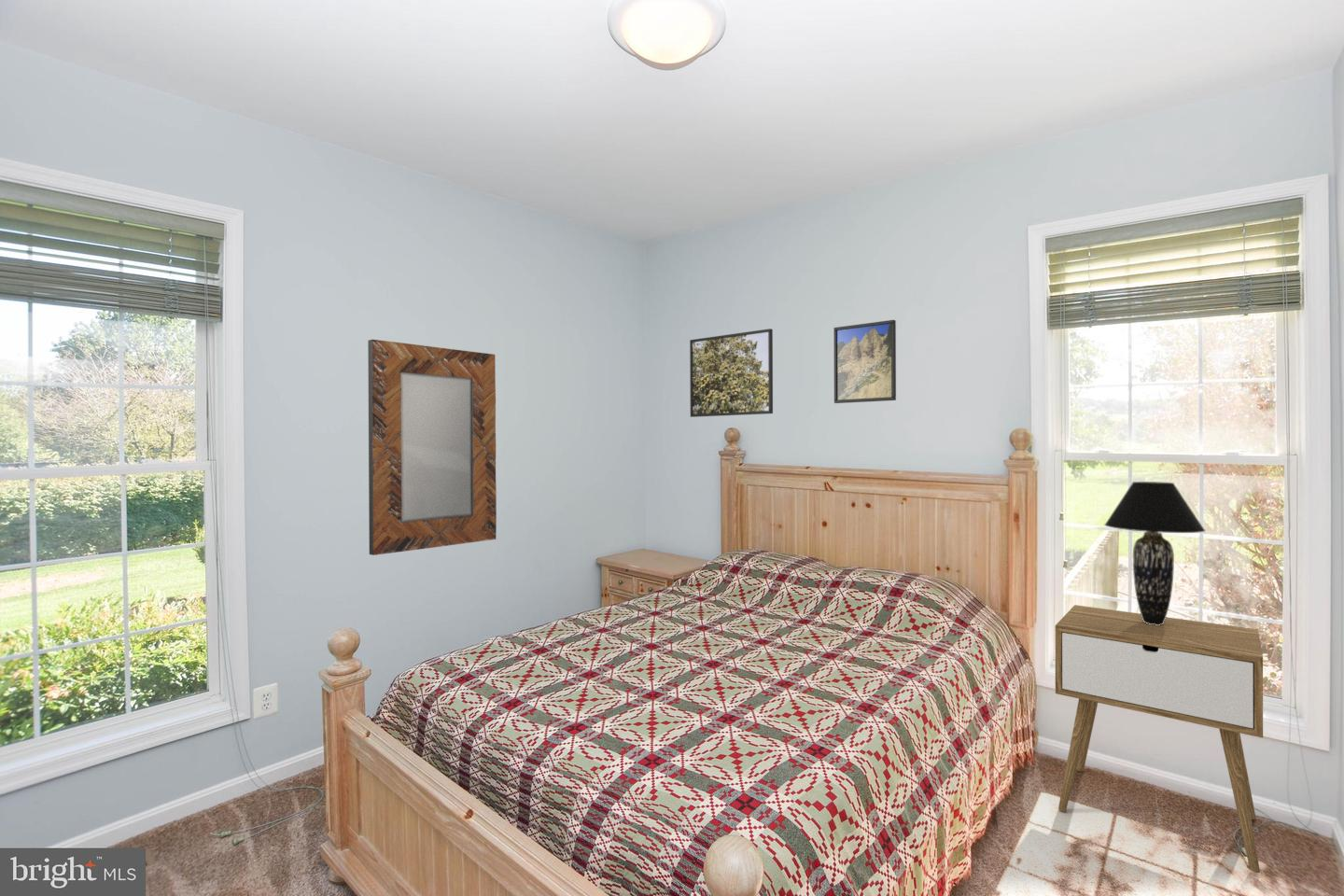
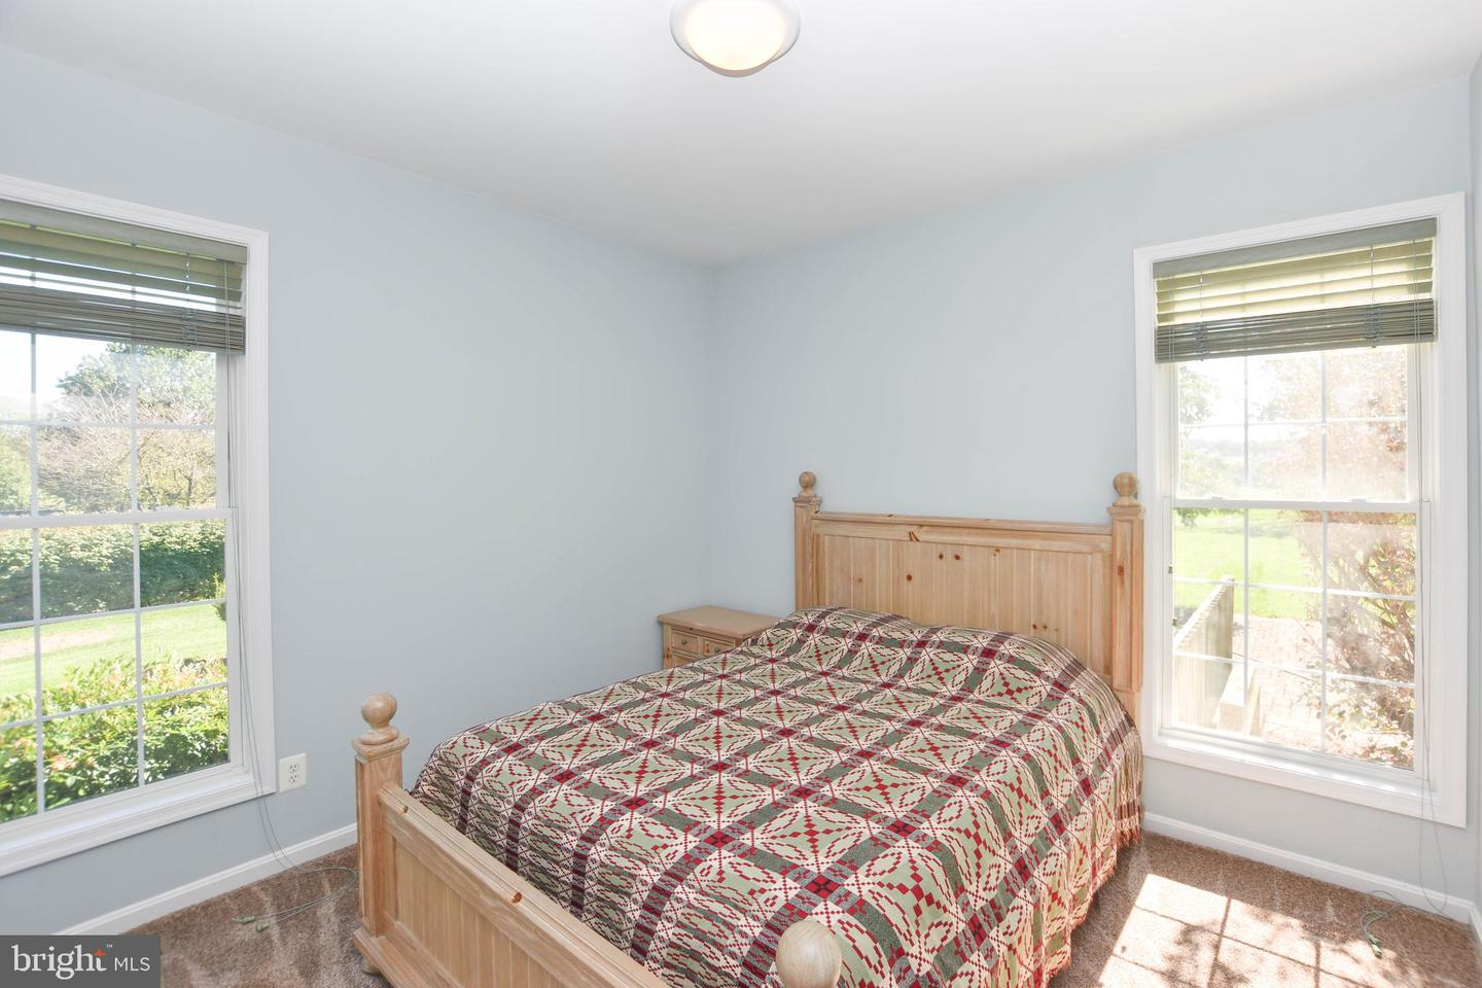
- table lamp (1153, 552)
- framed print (863, 362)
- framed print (729, 374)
- home mirror (437, 447)
- nightstand (1157, 715)
